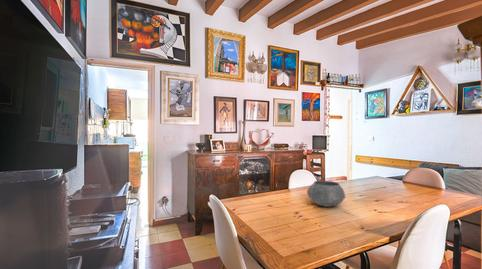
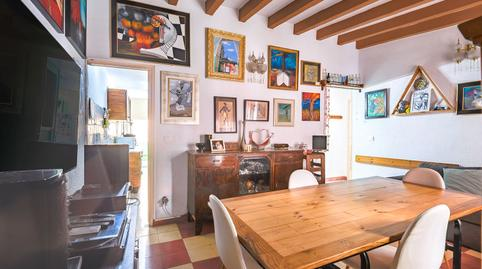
- bowl (325, 193)
